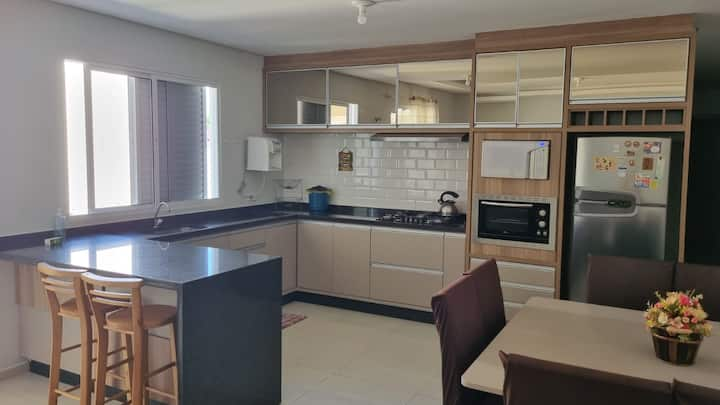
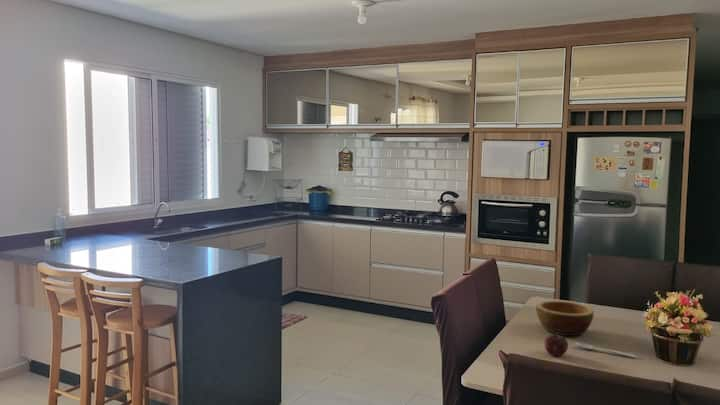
+ apple (556, 343)
+ spoon (604, 349)
+ bowl (564, 319)
